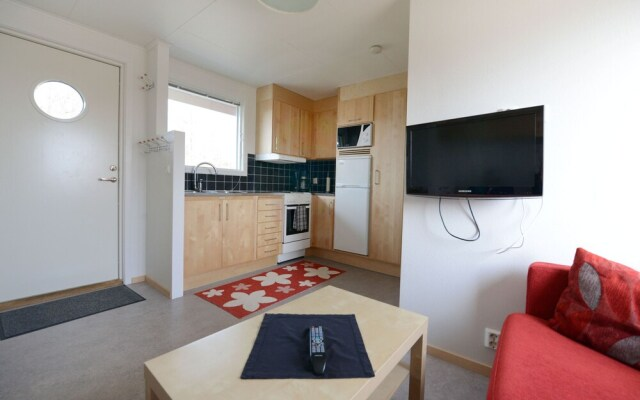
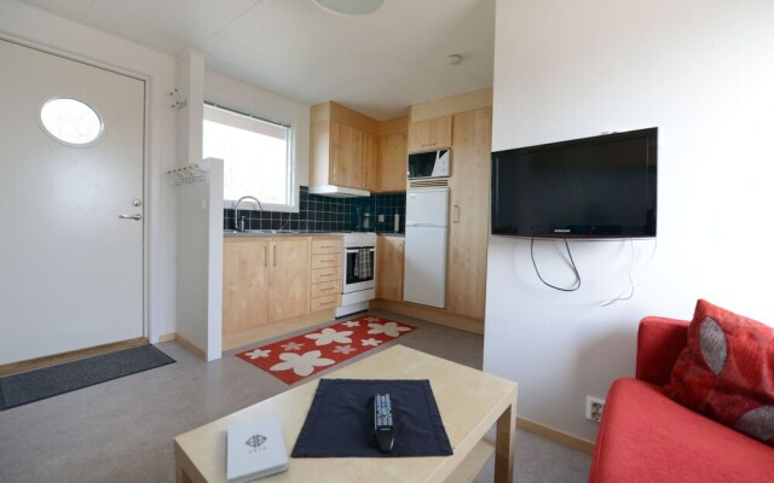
+ notepad (255, 446)
